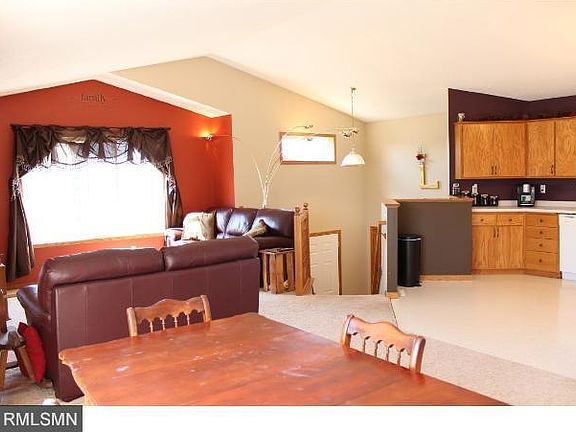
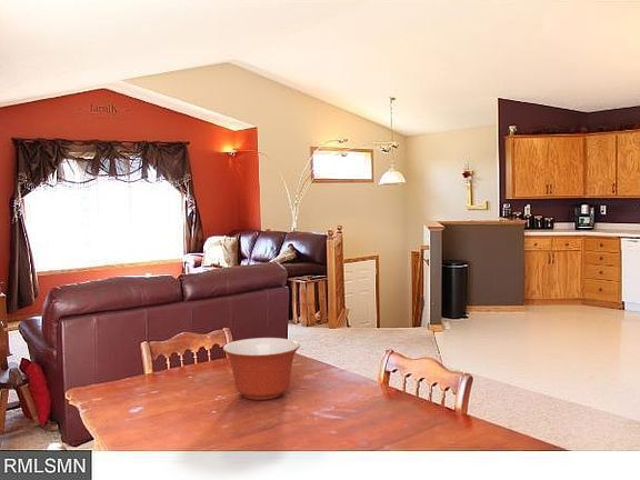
+ mixing bowl (261, 369)
